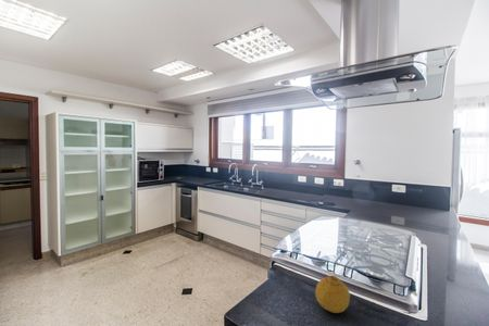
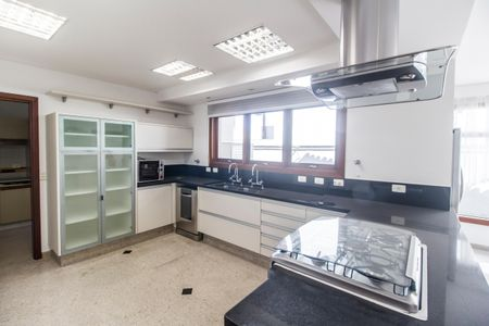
- fruit (331, 292)
